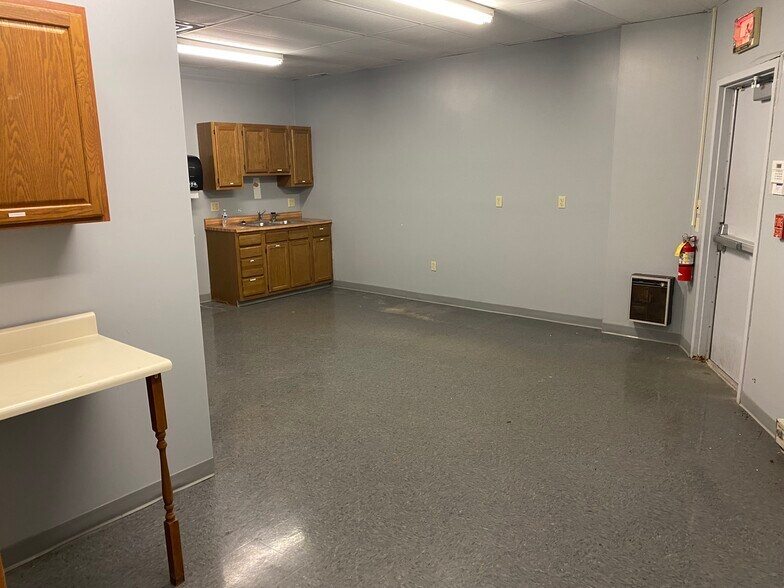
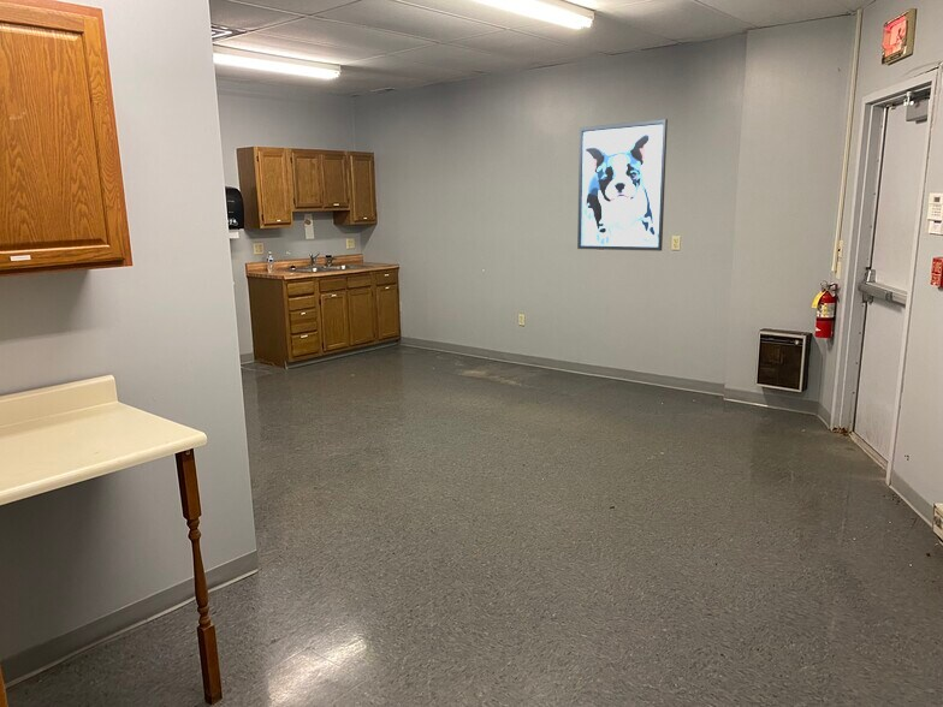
+ wall art (619, 188)
